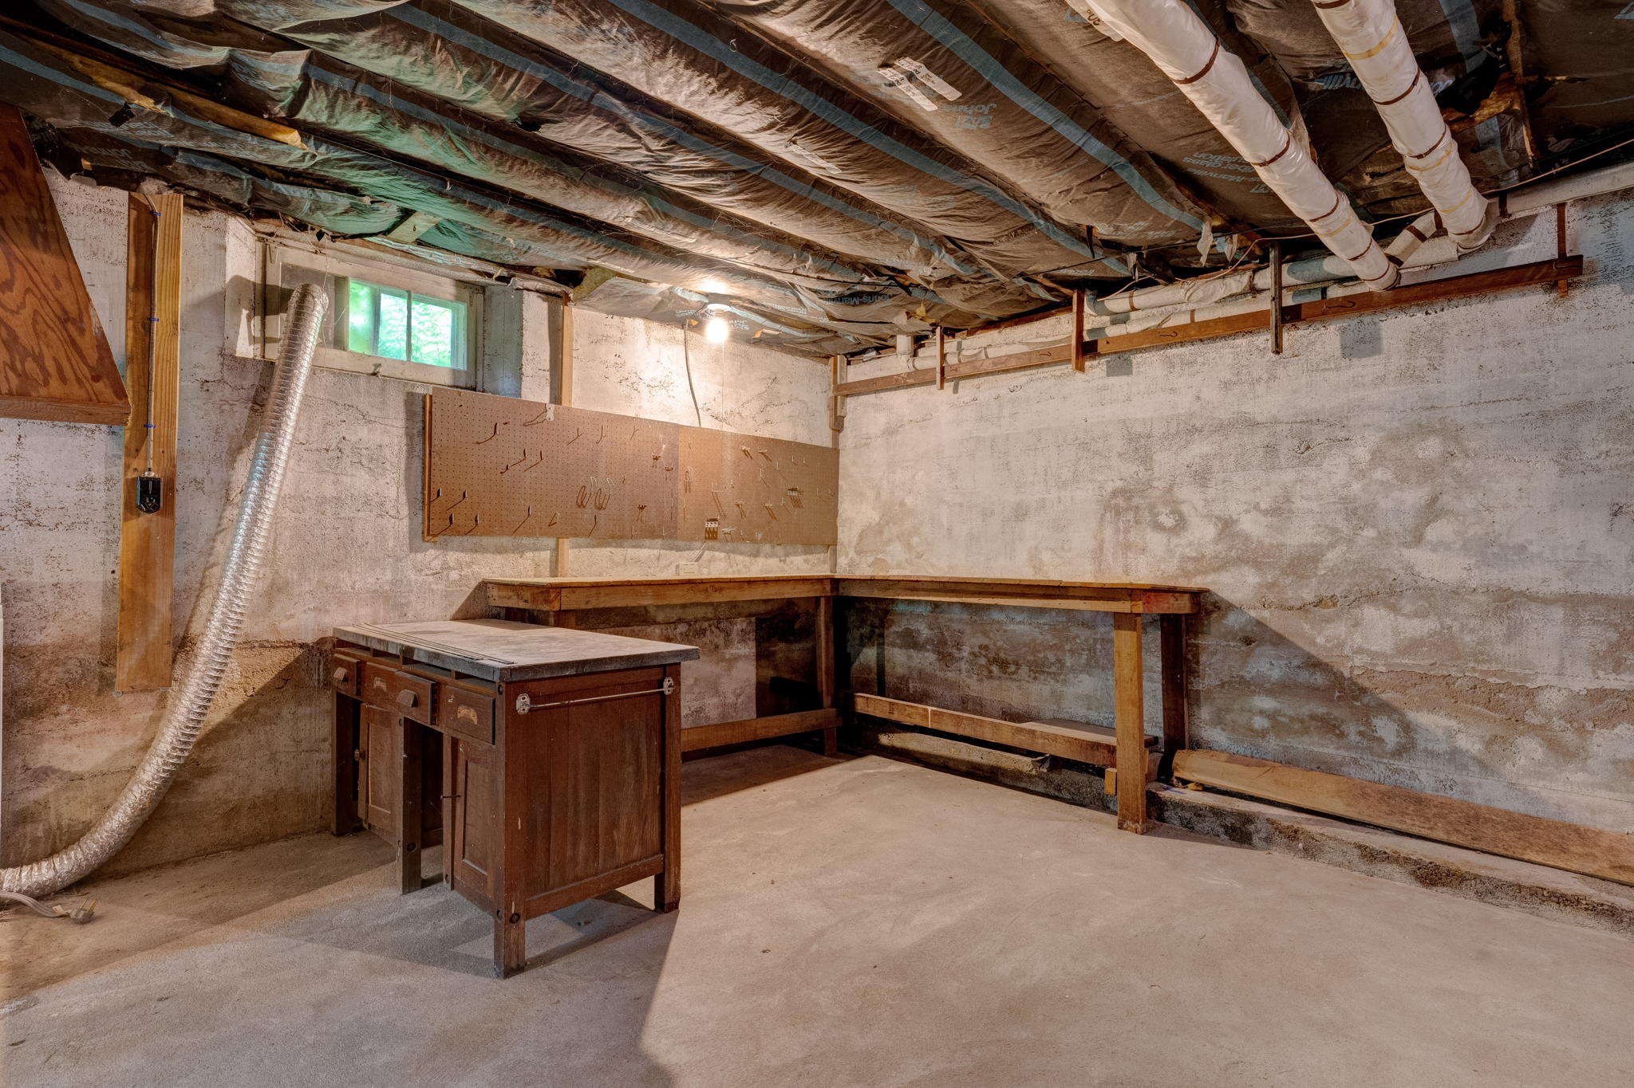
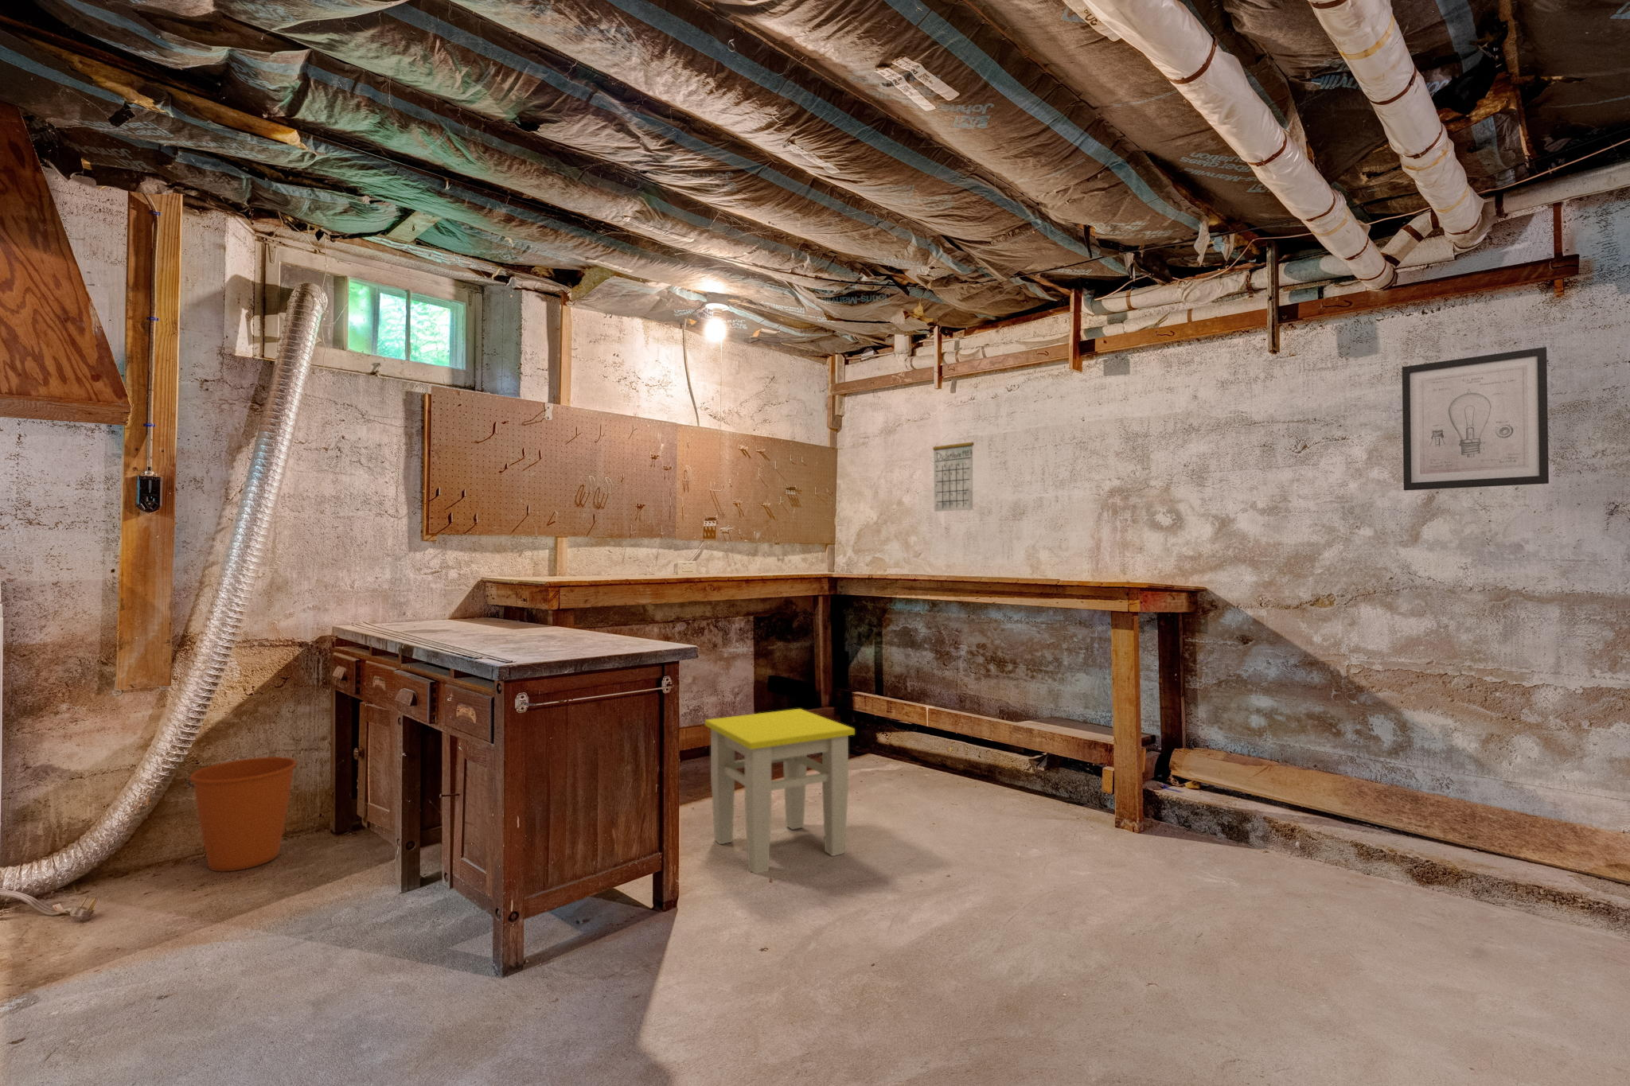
+ calendar (953, 469)
+ stool (778, 785)
+ bucket (245, 813)
+ wall art (1471, 422)
